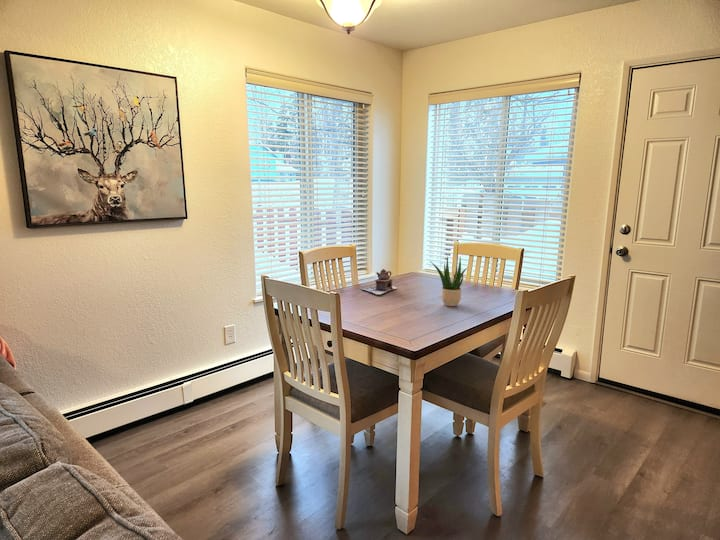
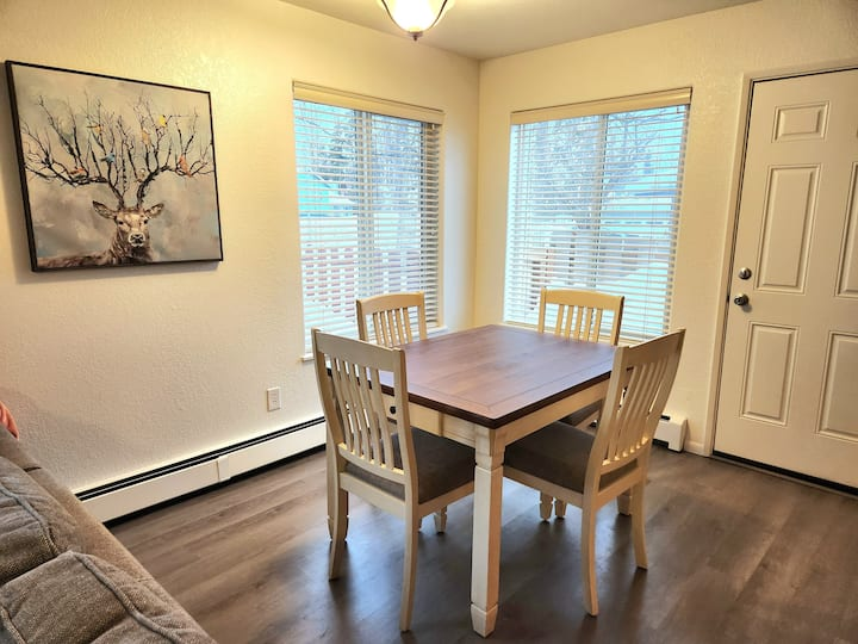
- potted plant (450, 279)
- teapot (382, 279)
